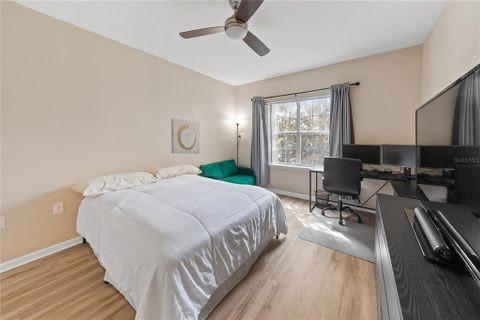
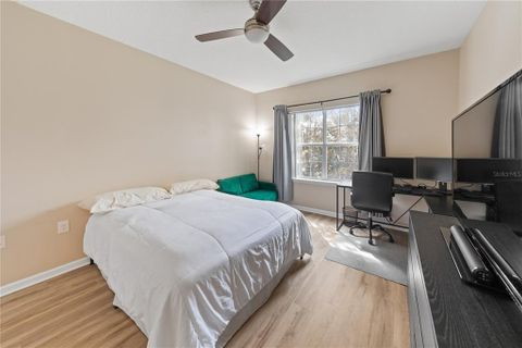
- wall art (186, 137)
